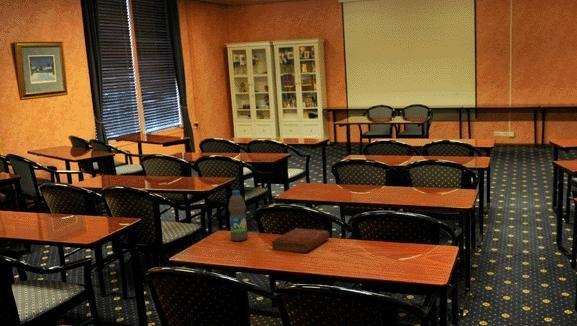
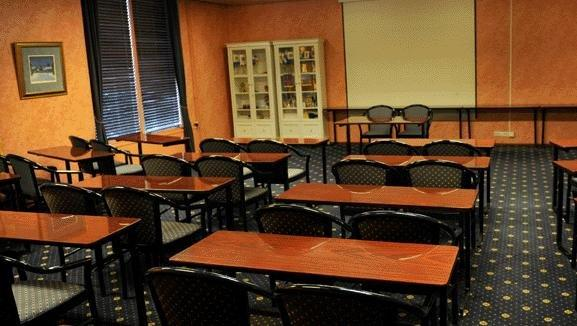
- bible (301, 240)
- water bottle (237, 215)
